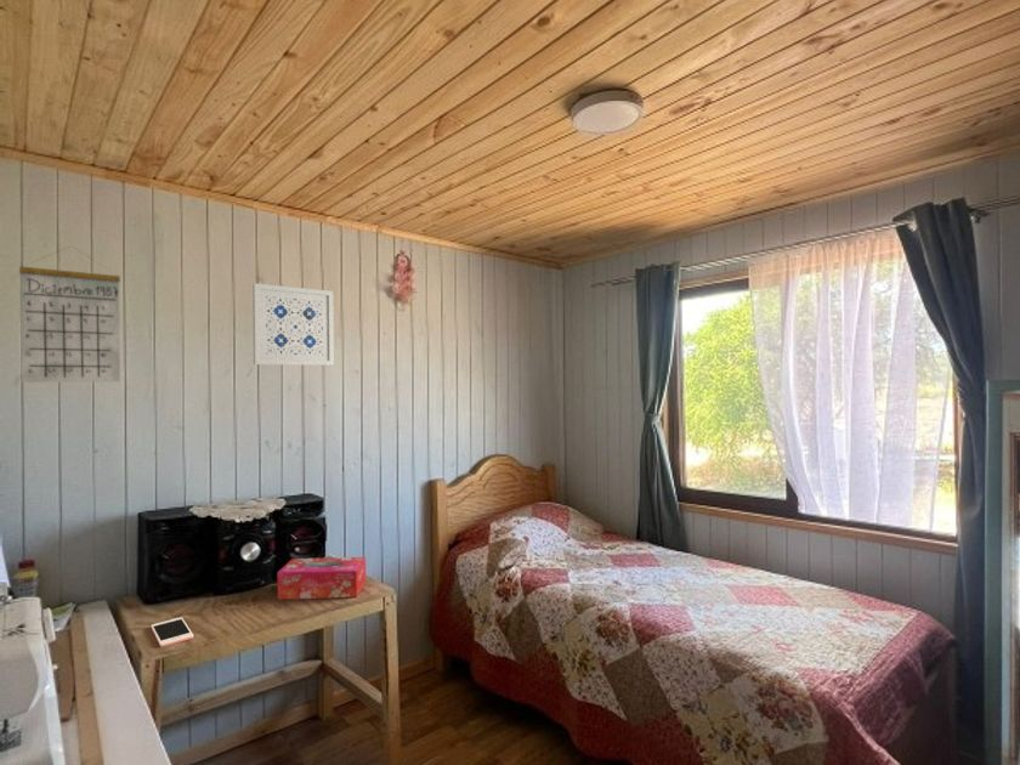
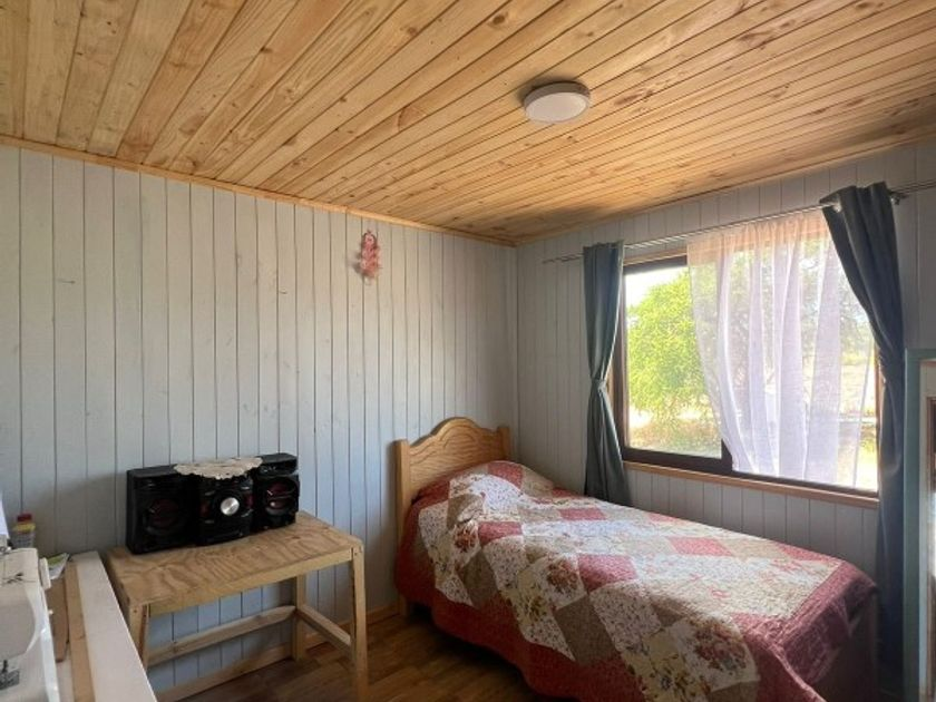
- wall art (294, 325)
- calendar (72, 313)
- cell phone (171, 630)
- tissue box (323, 577)
